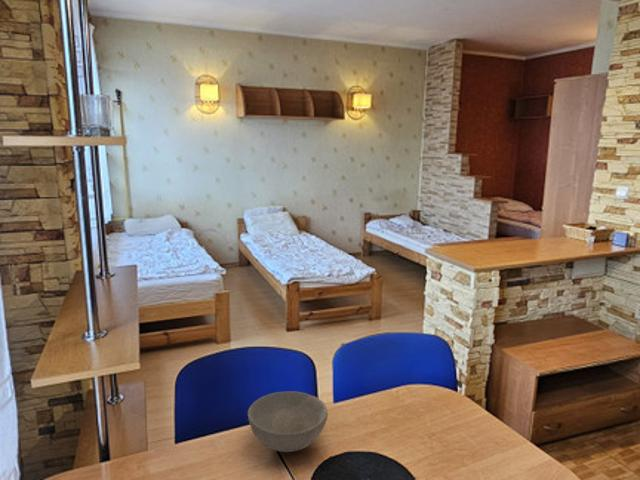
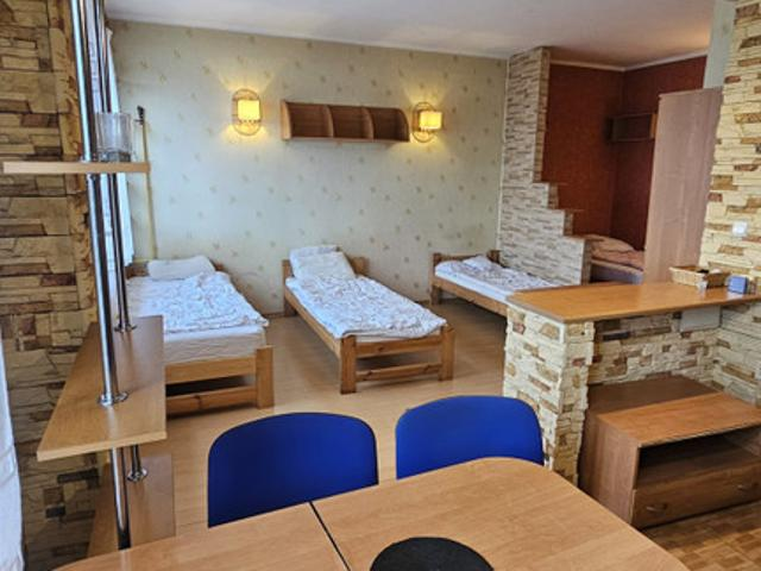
- bowl (288, 426)
